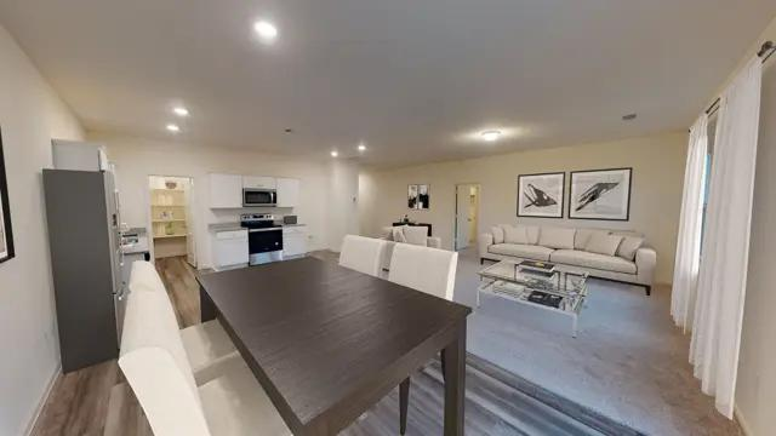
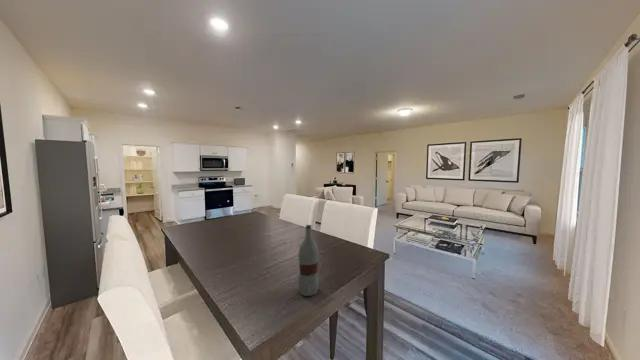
+ bottle (308, 258)
